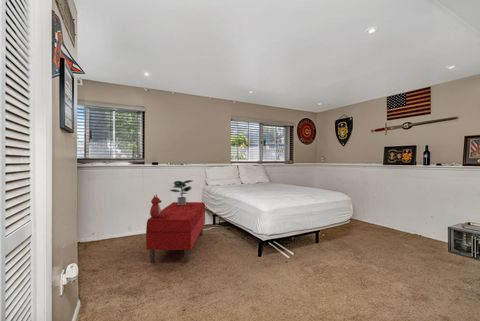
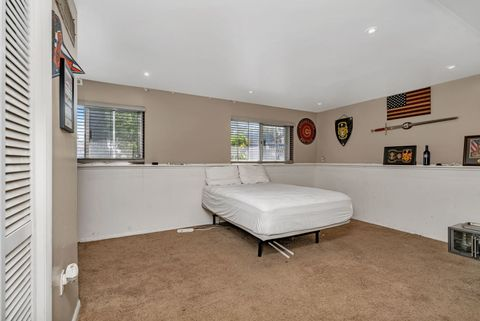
- bench (180, 227)
- stuffed bear (158, 205)
- potted plant (181, 191)
